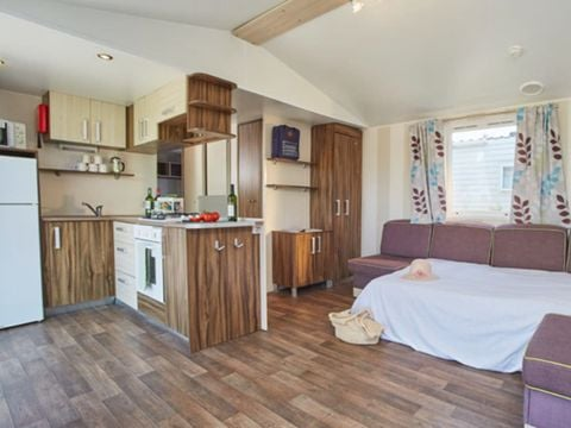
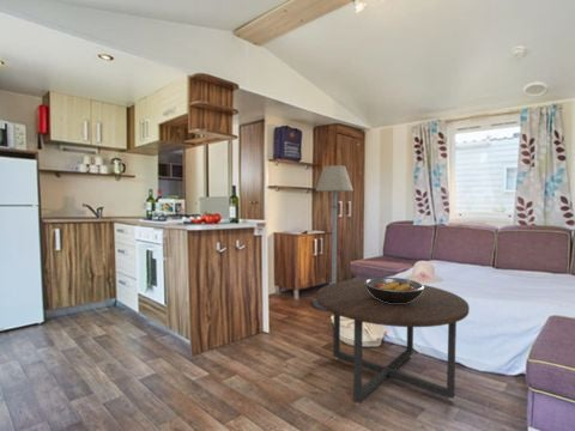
+ coffee table (387, 324)
+ fruit bowl (393, 289)
+ floor lamp (333, 236)
